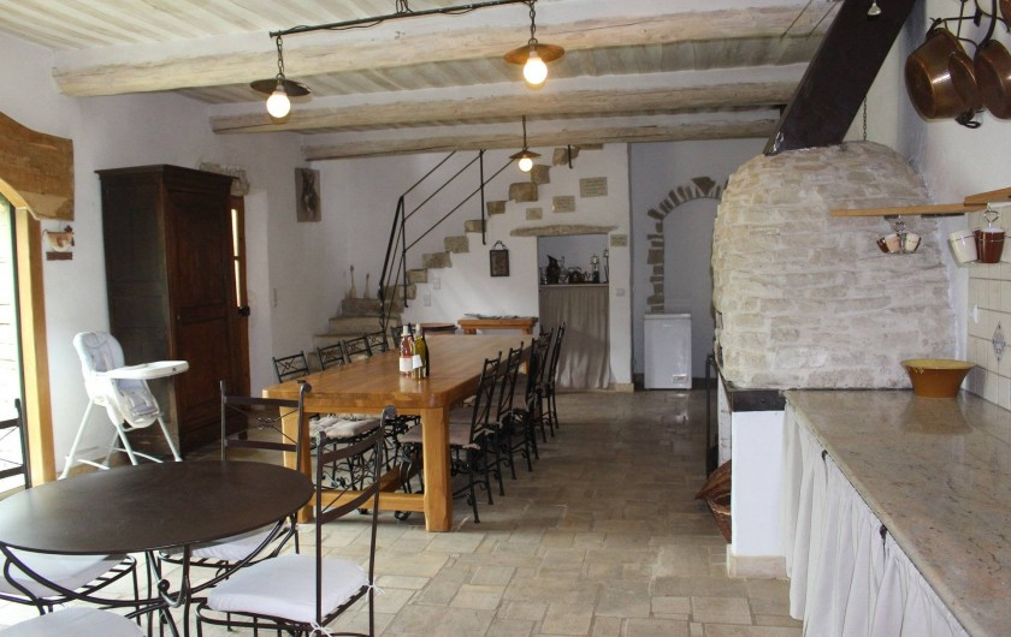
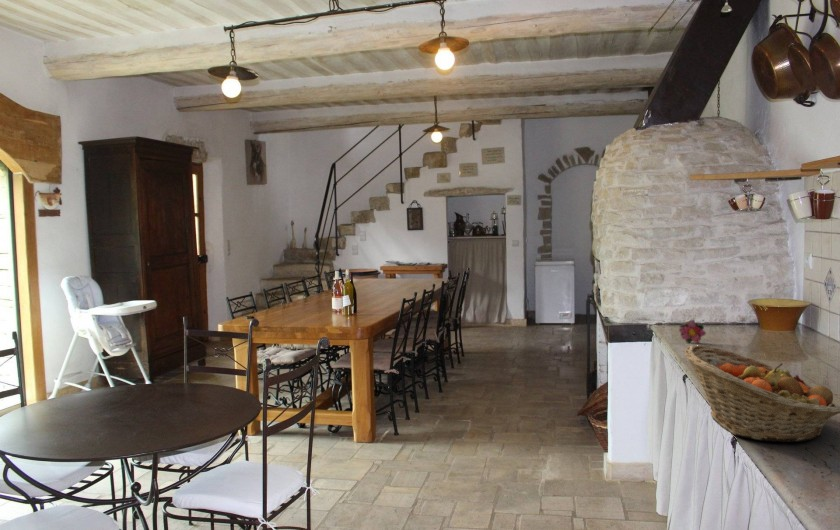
+ flower (692, 331)
+ fruit basket (756, 388)
